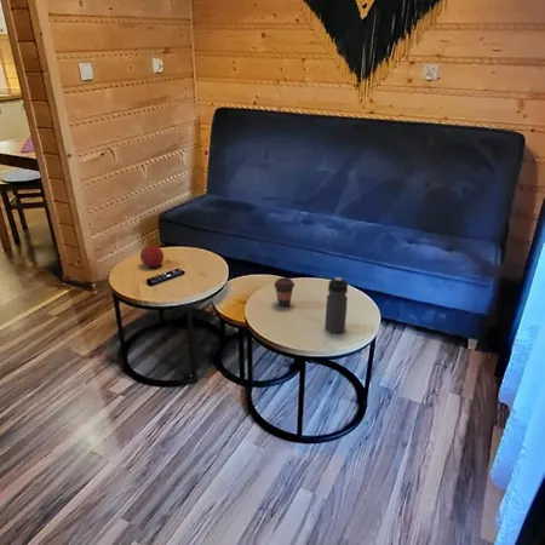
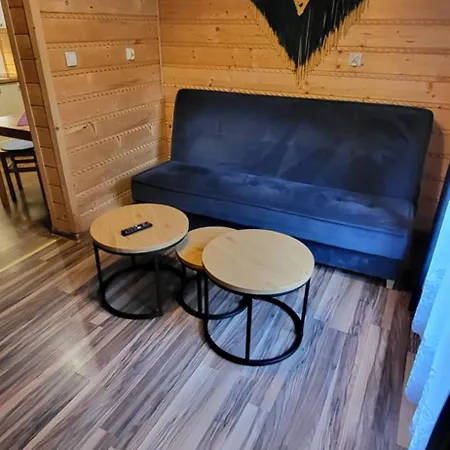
- coffee cup (283, 292)
- fruit (151, 256)
- water bottle (337, 303)
